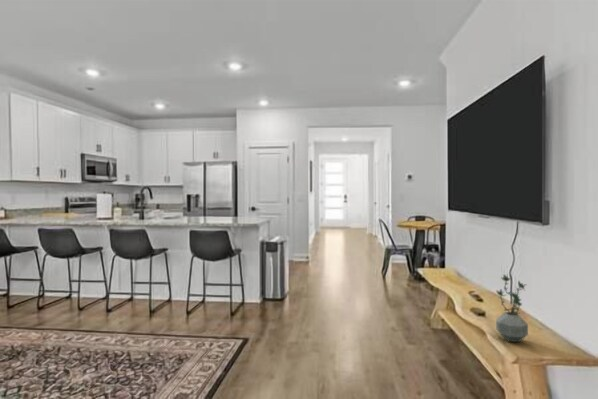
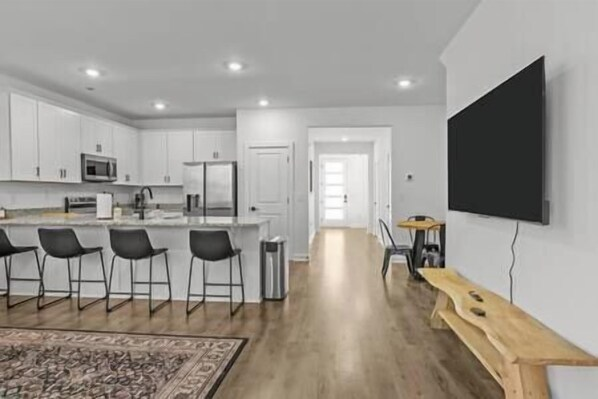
- potted plant (511, 307)
